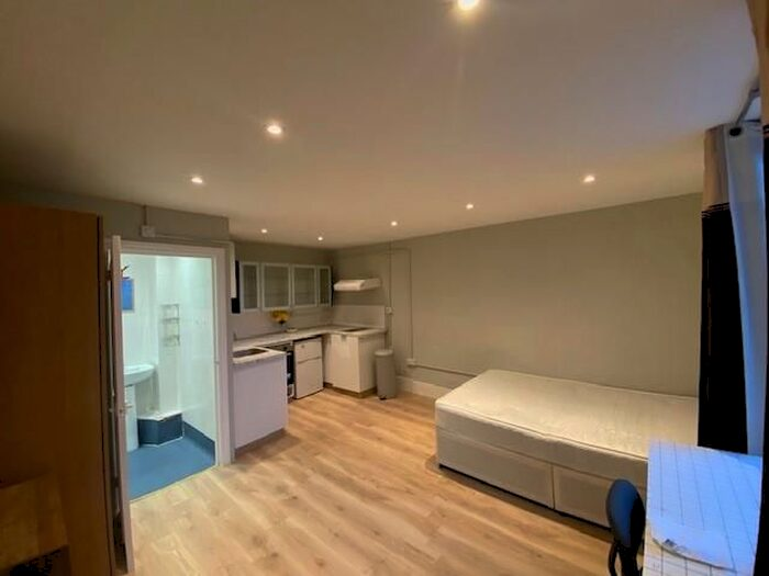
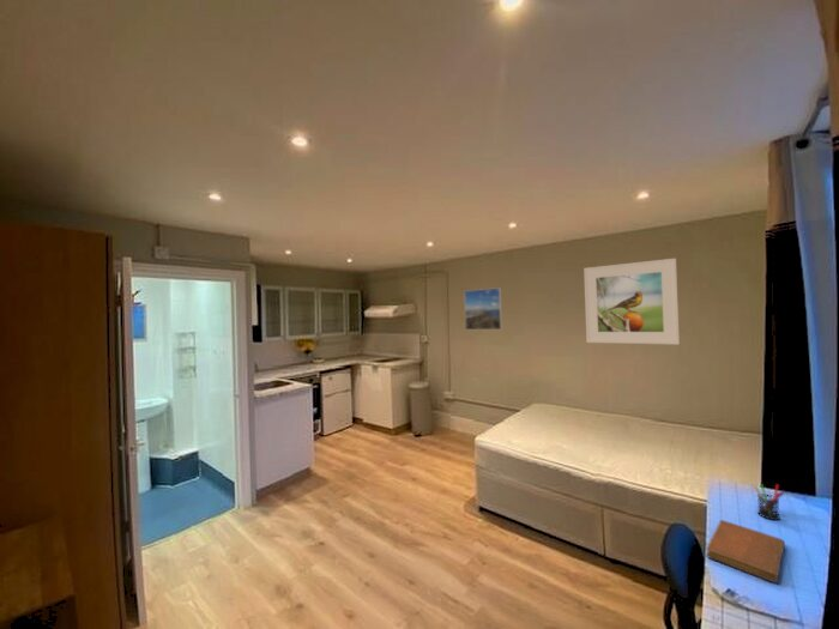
+ notebook (746, 548)
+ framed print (482, 309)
+ pen holder (767, 500)
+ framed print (628, 303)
